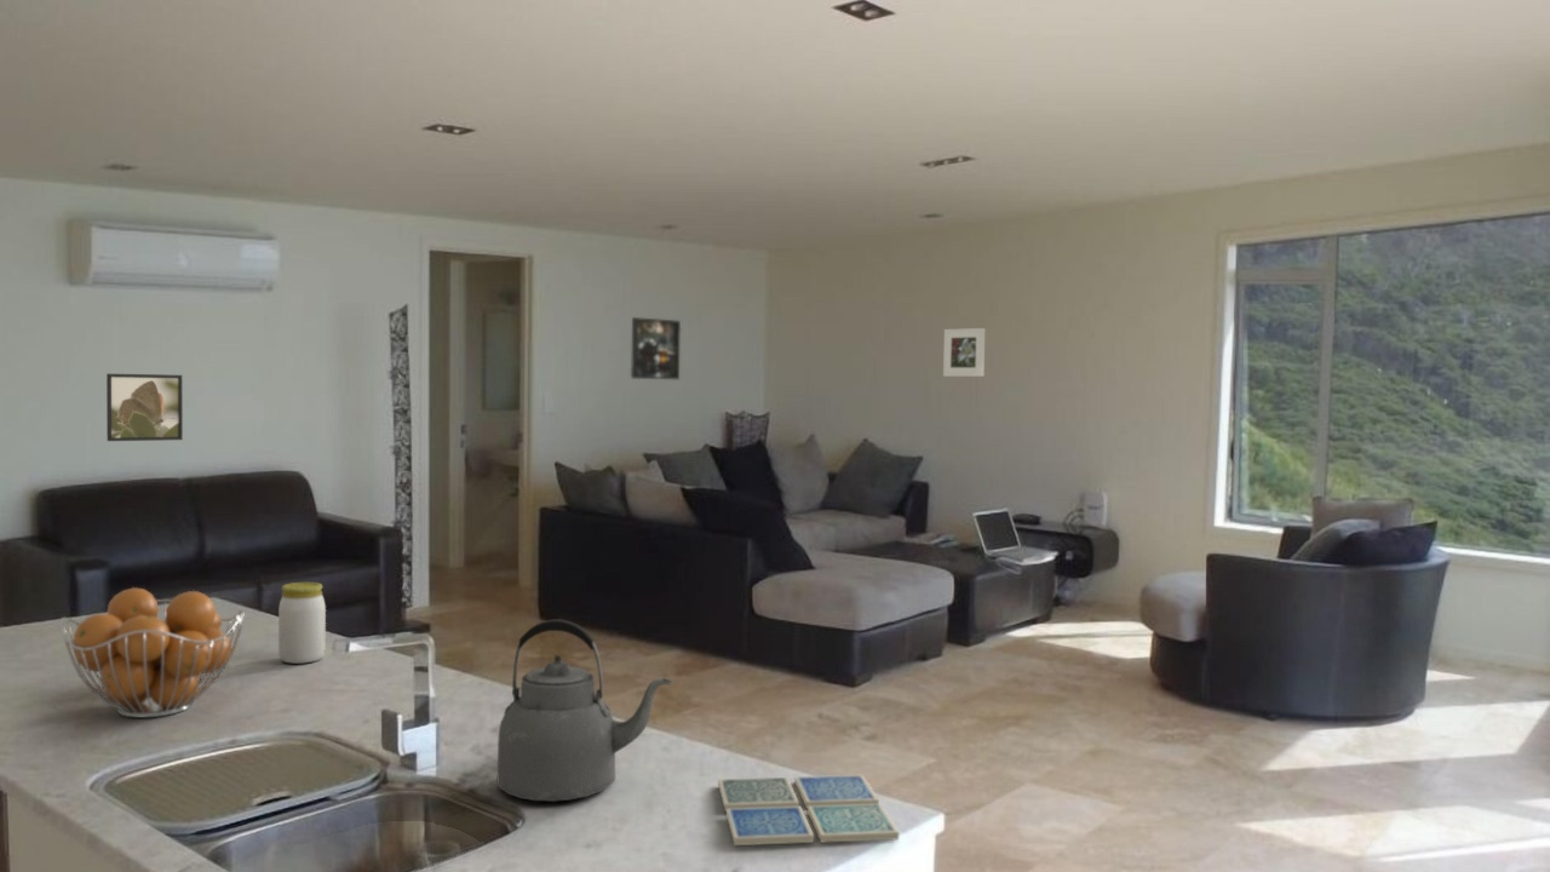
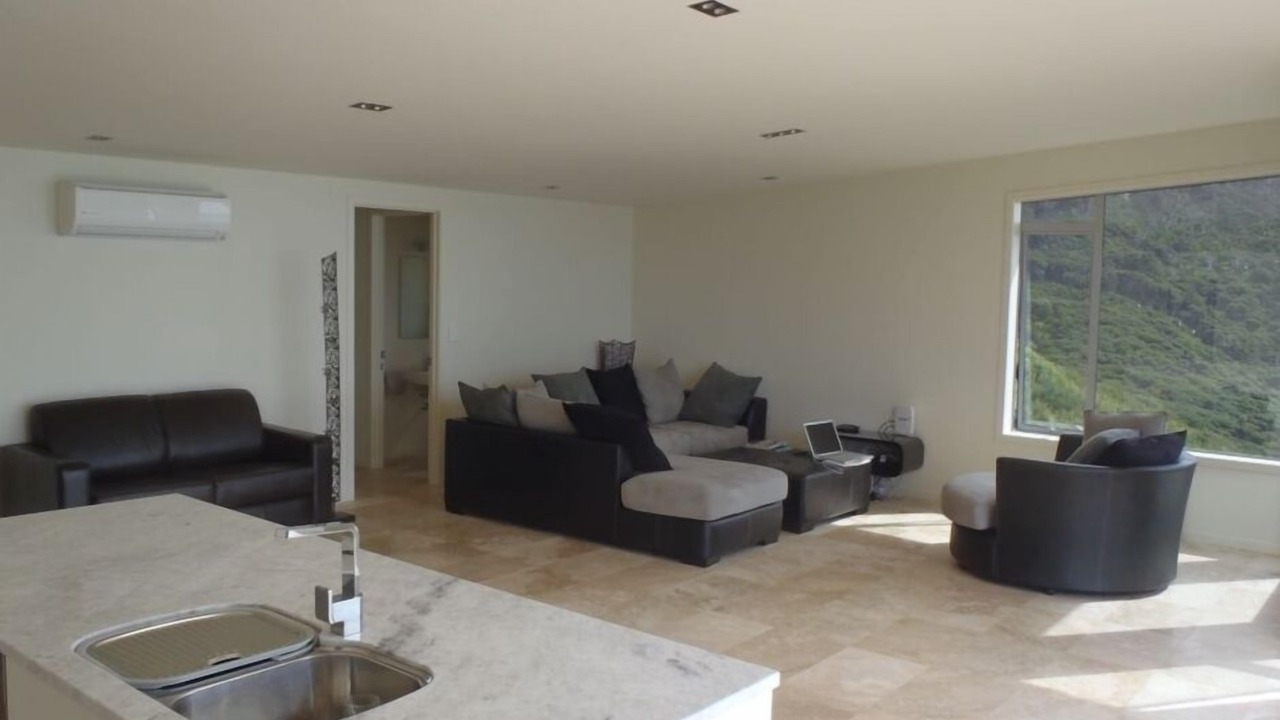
- kettle (585, 702)
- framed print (963, 352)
- fruit basket (155, 649)
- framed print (655, 349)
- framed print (145, 407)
- drink coaster (802, 809)
- jar (302, 621)
